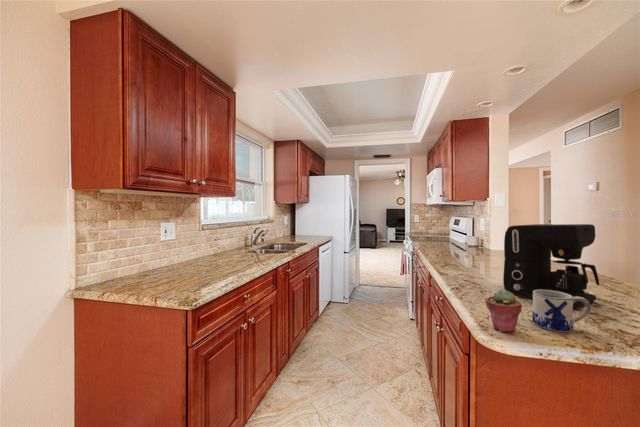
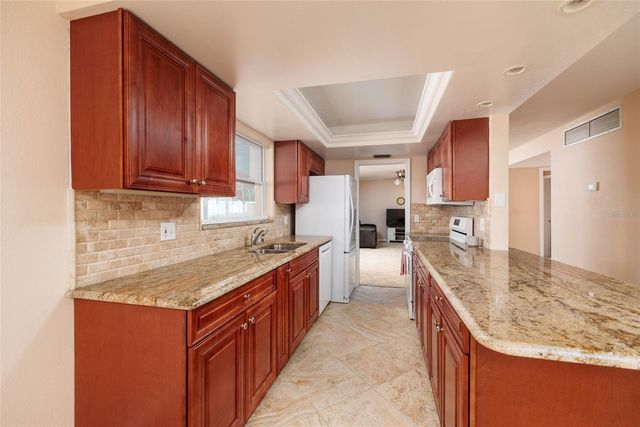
- coffee maker (552, 261)
- mug (557, 310)
- potted succulent (503, 308)
